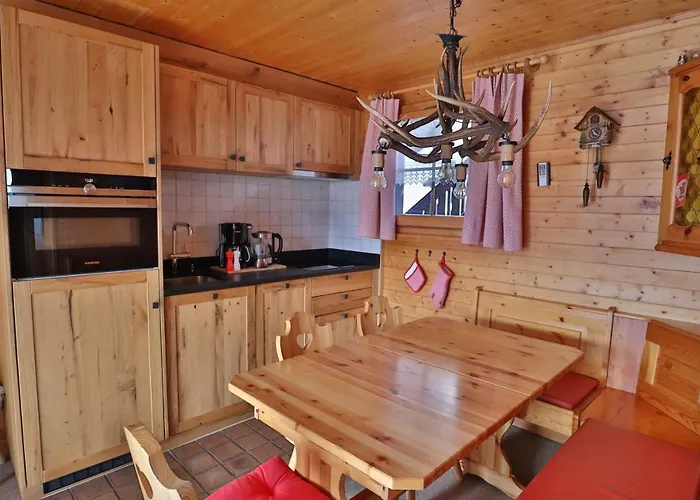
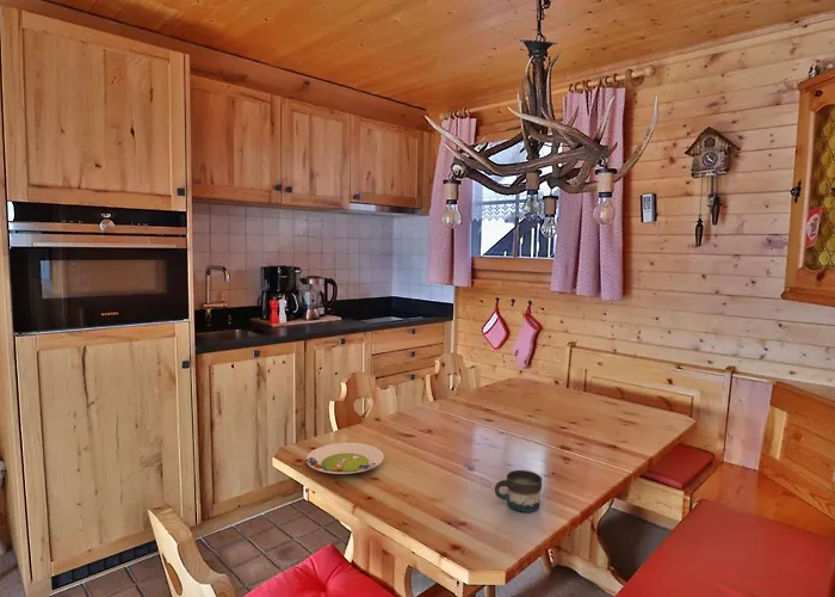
+ mug (520, 492)
+ salad plate (345, 458)
